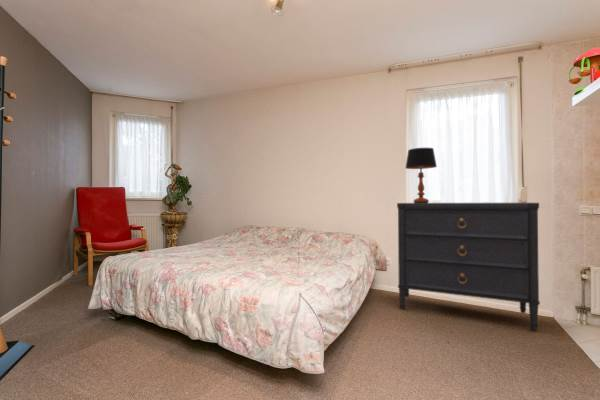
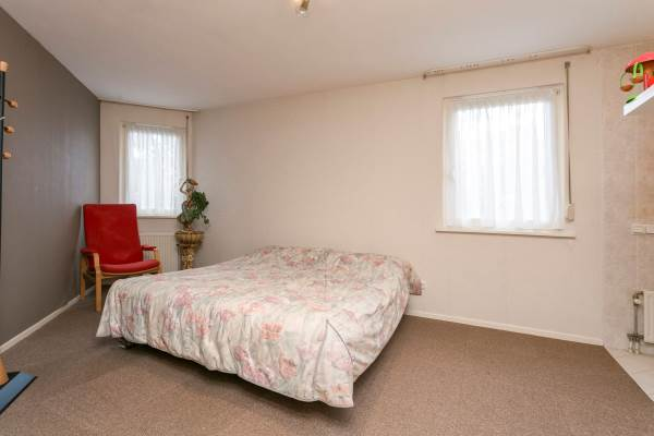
- table lamp (420, 176)
- dresser (460, 256)
